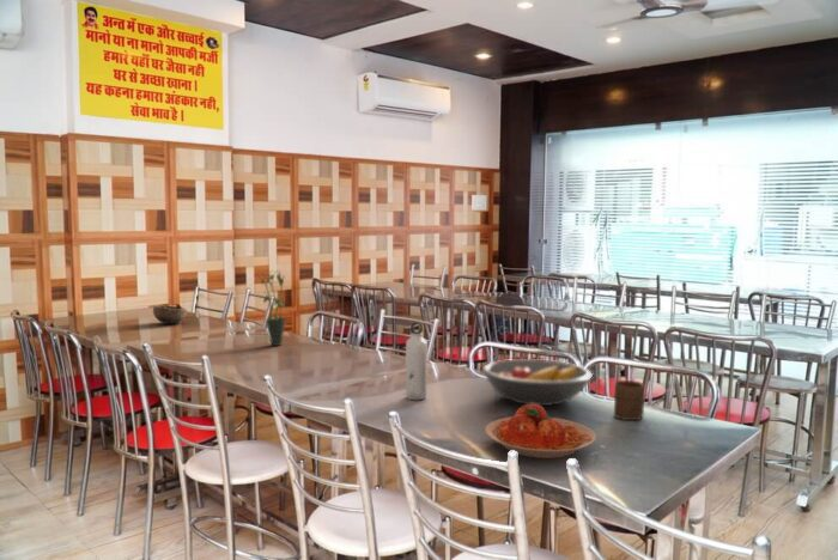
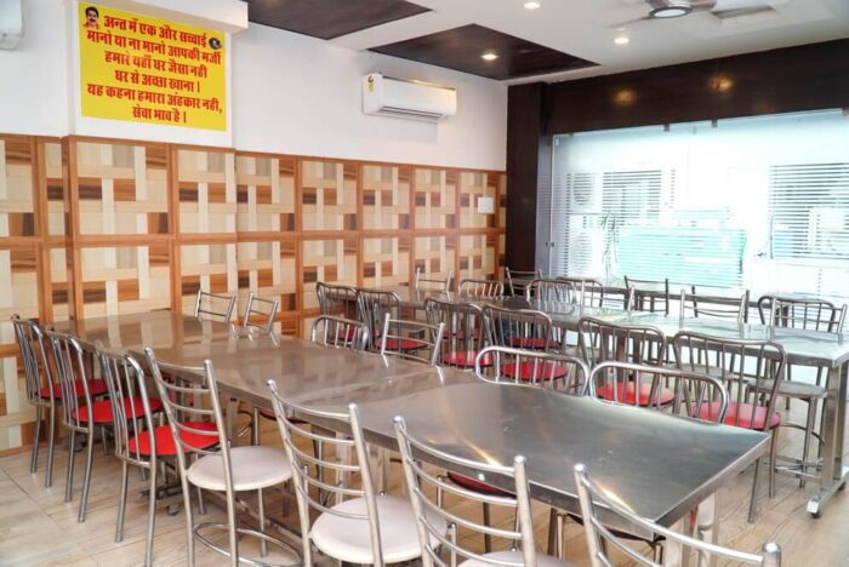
- fruit bowl (535, 381)
- water bottle (415, 359)
- cup (630, 400)
- bowl (170, 312)
- potted plant (272, 308)
- plate (539, 425)
